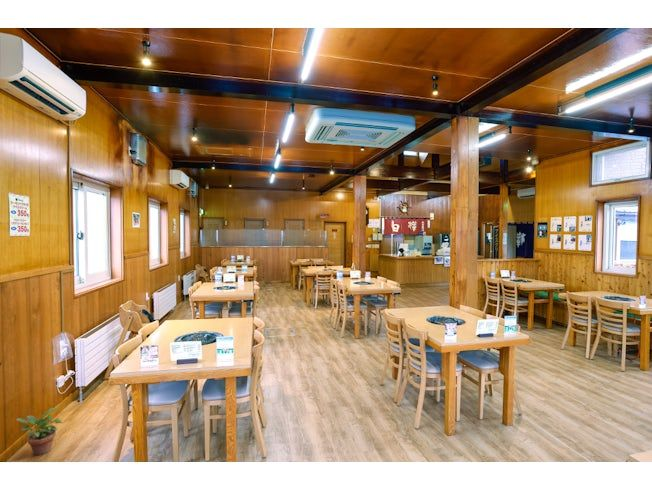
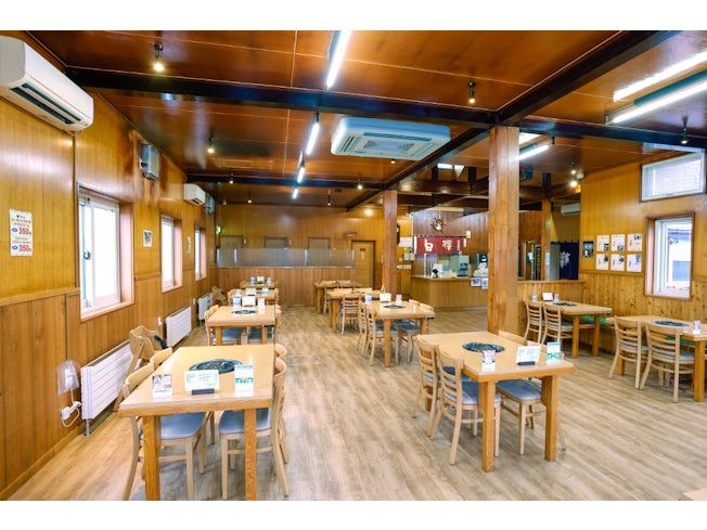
- potted plant (36, 433)
